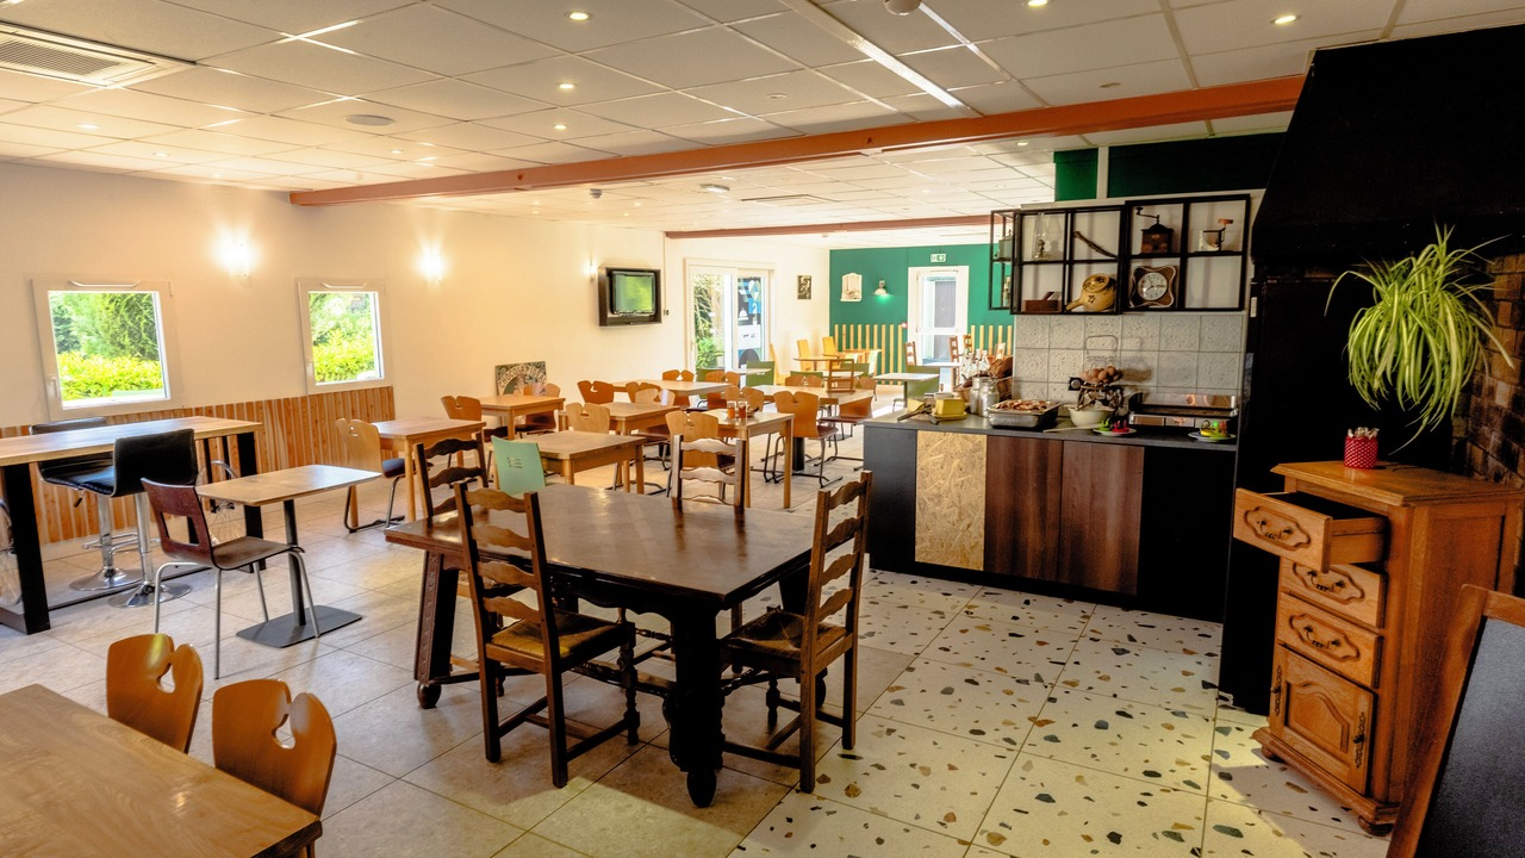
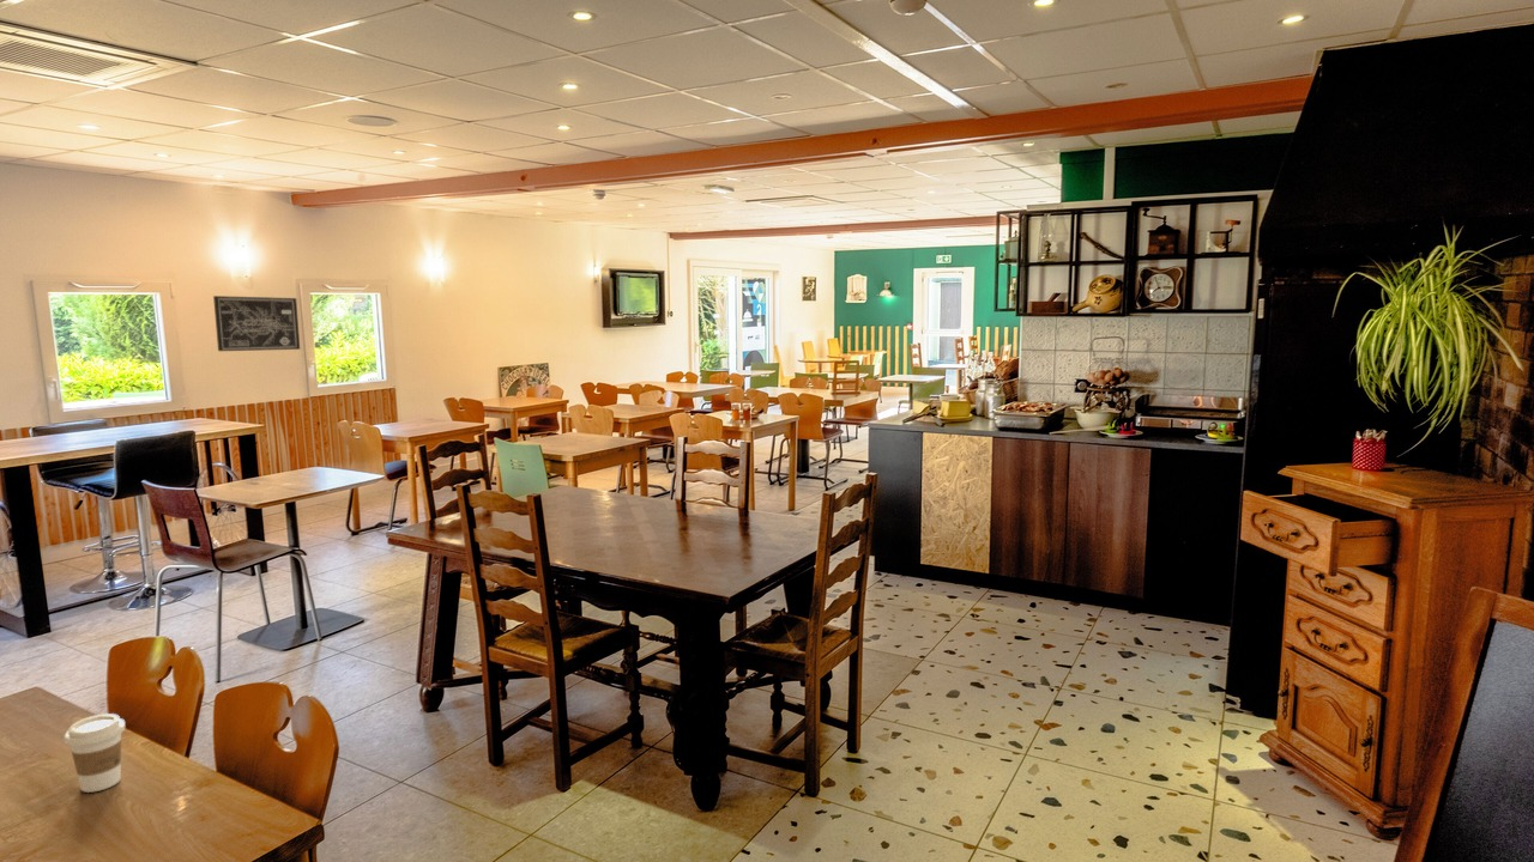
+ wall art (258, 323)
+ coffee cup (97, 753)
